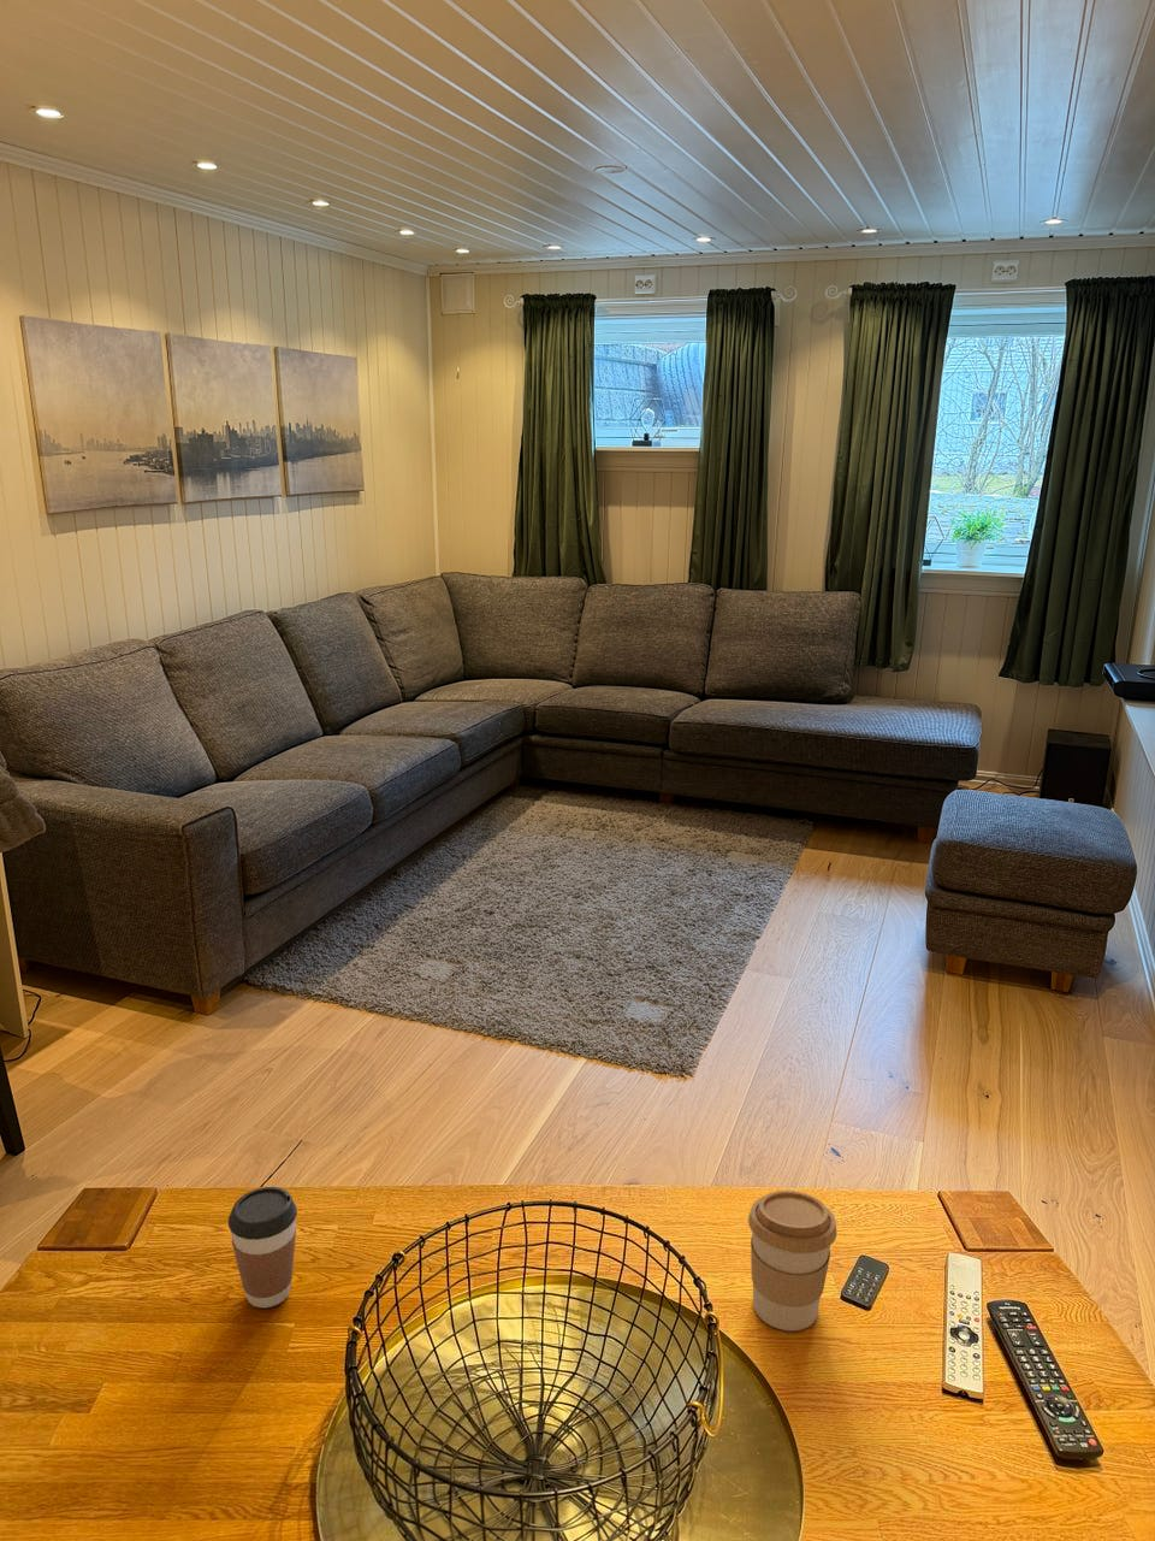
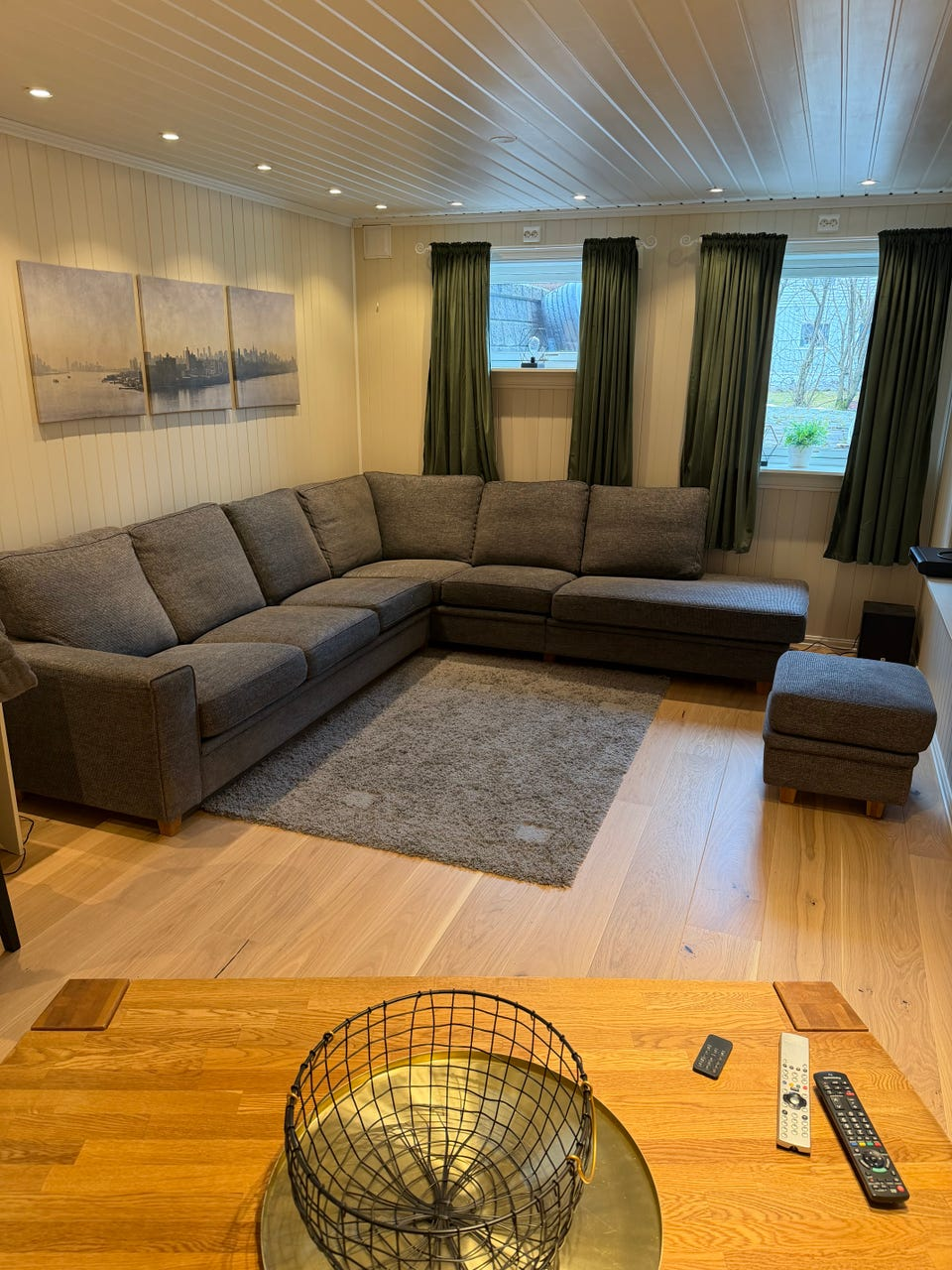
- coffee cup (264, 1249)
- coffee cup (790, 1257)
